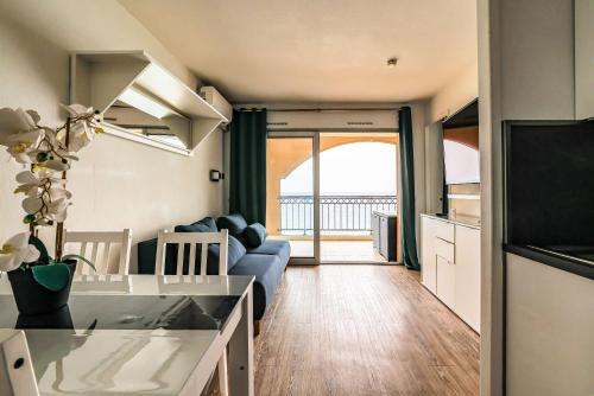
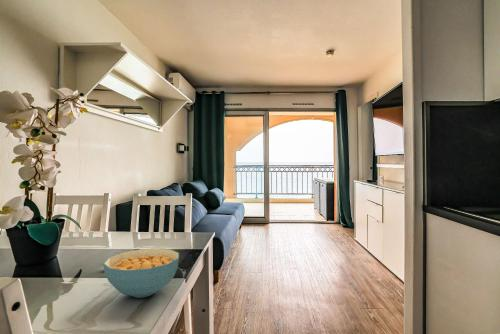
+ cereal bowl (143, 275)
